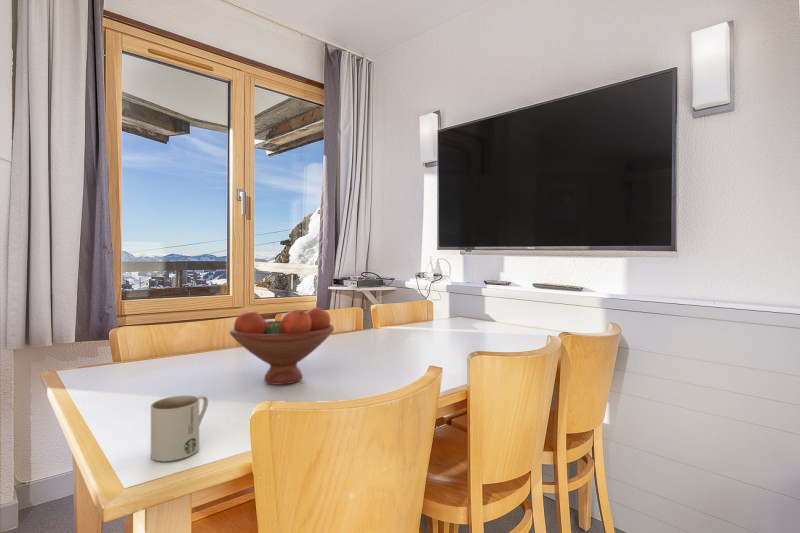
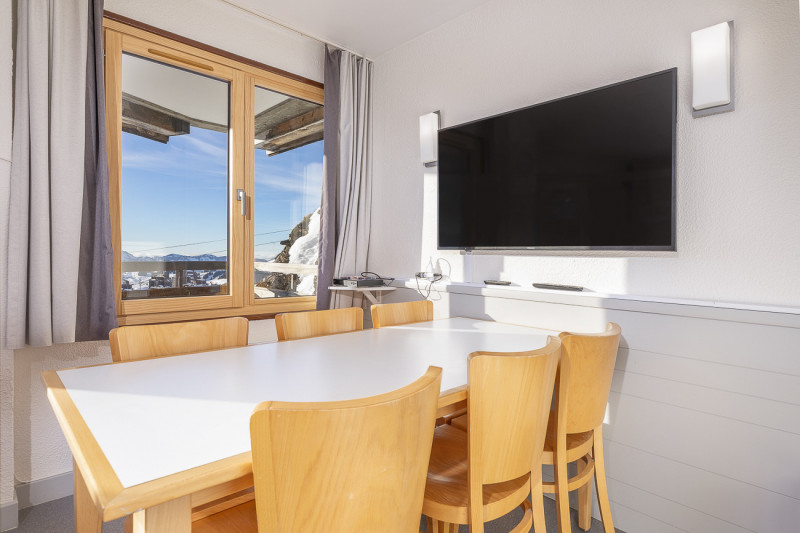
- mug (183, 423)
- fruit bowl (283, 343)
